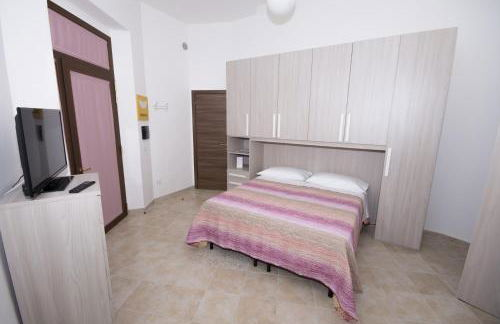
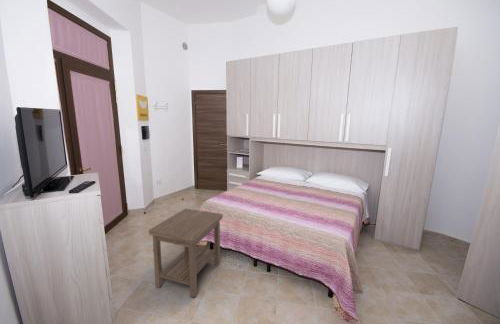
+ side table (189, 248)
